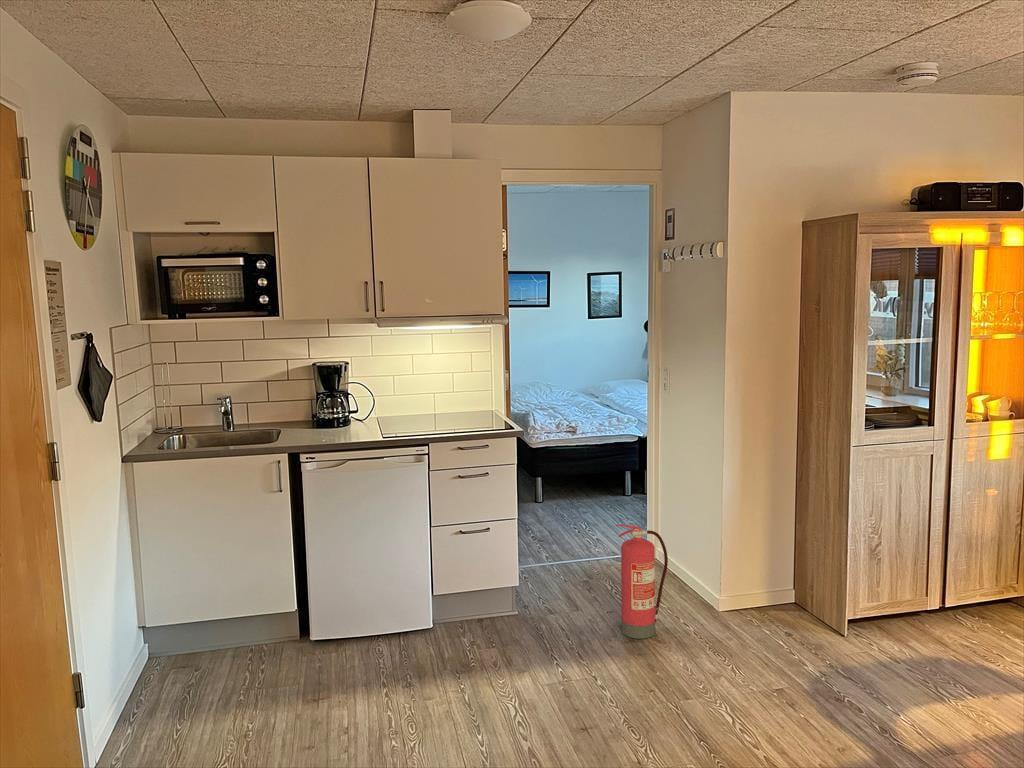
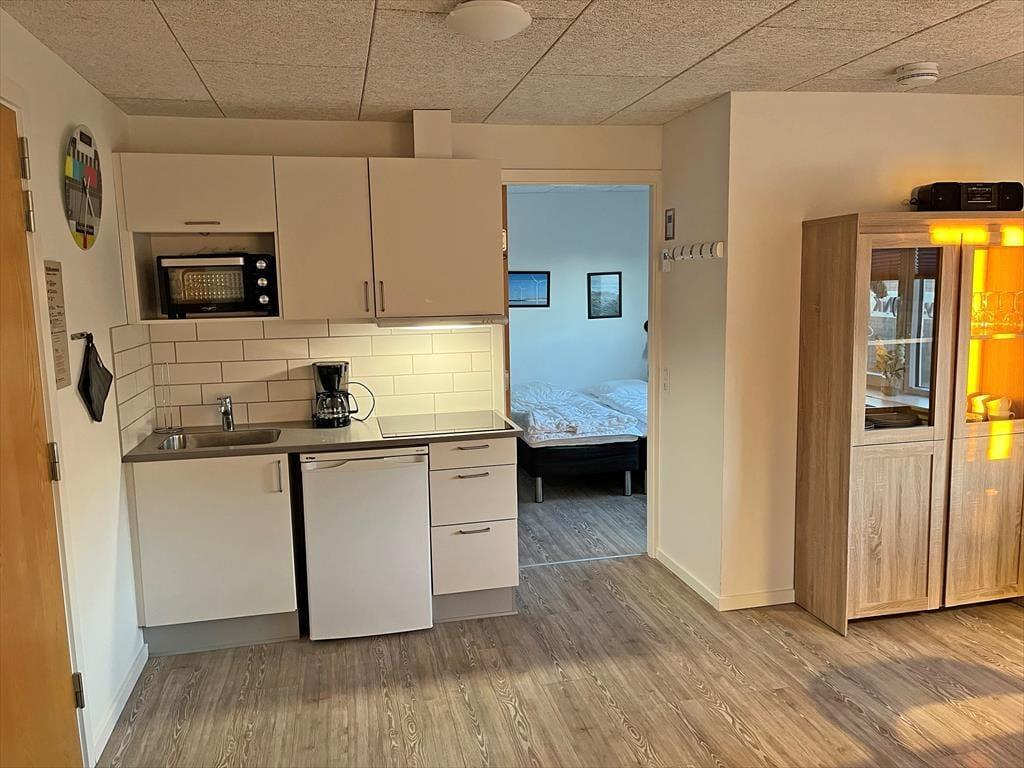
- fire extinguisher (642, 577)
